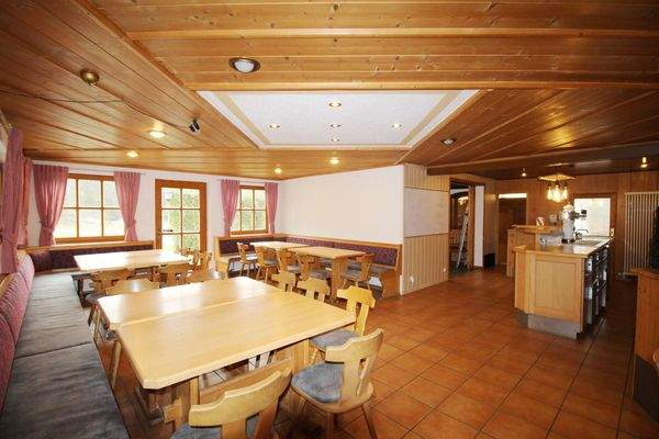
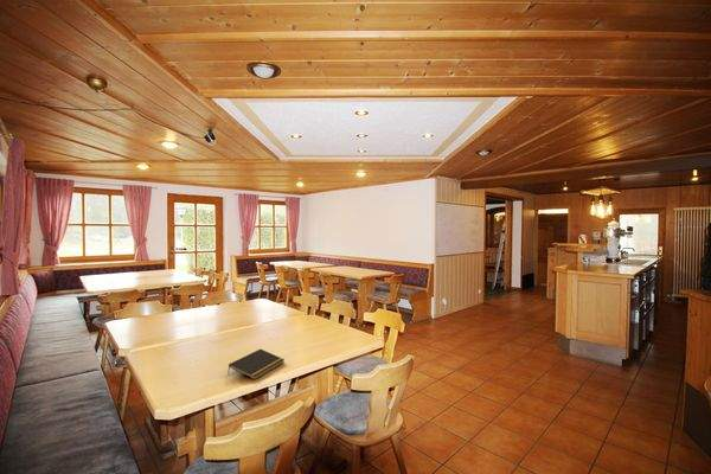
+ notepad (257, 363)
